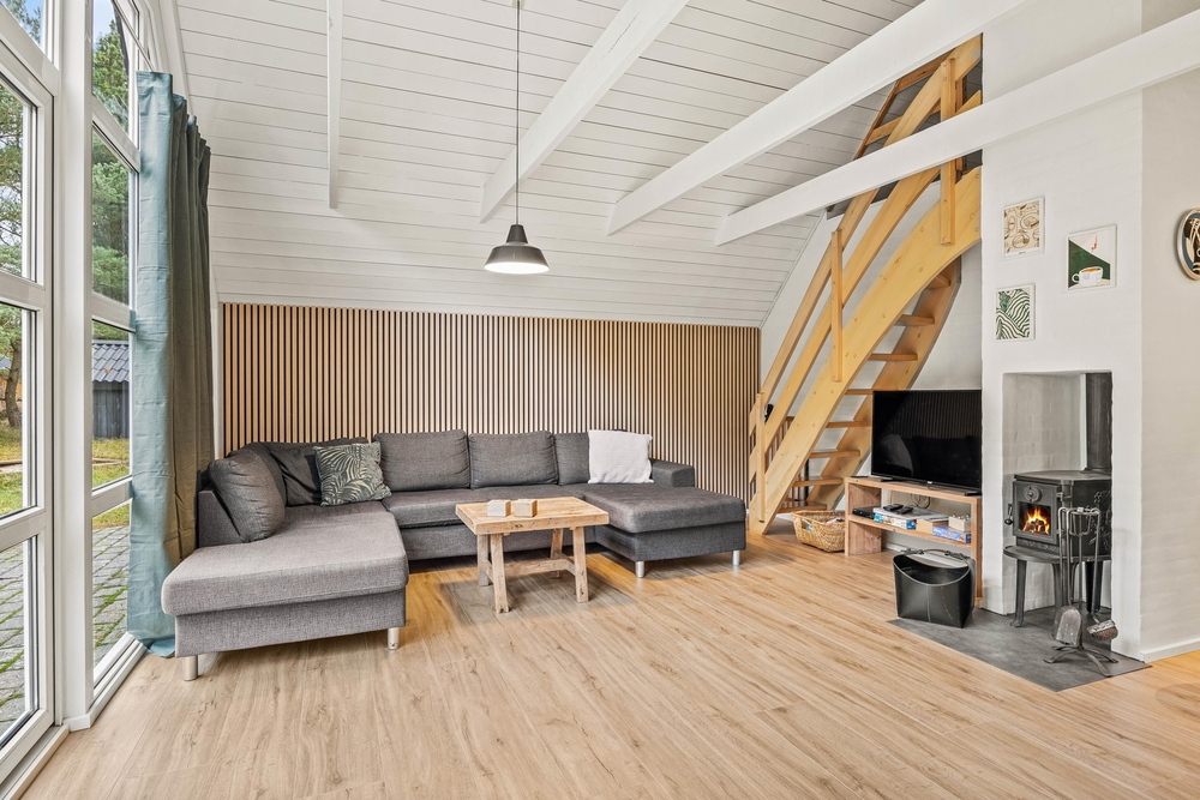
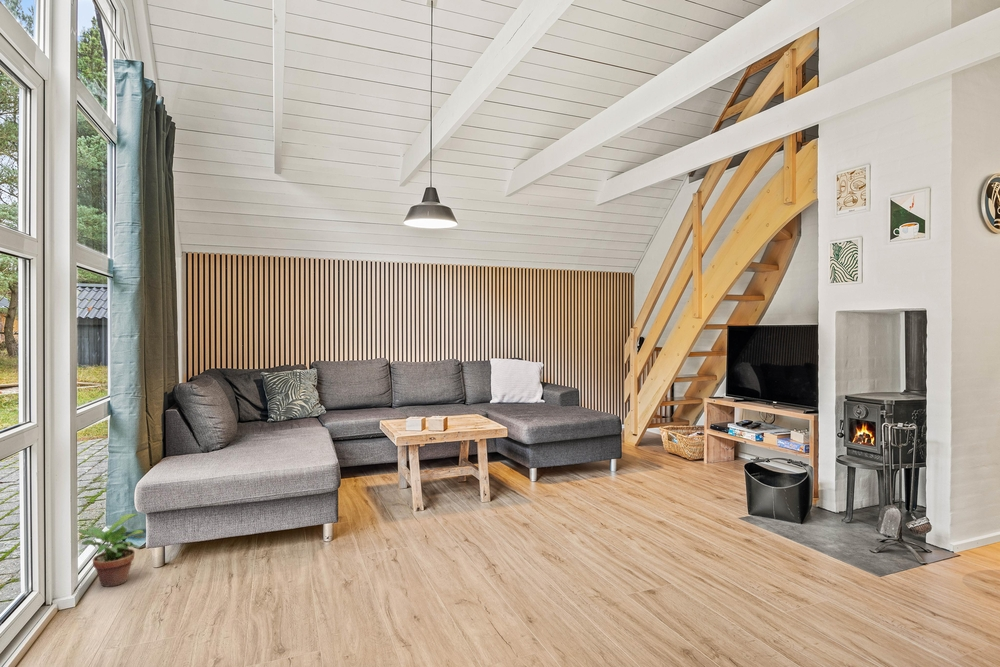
+ potted plant (106, 552)
